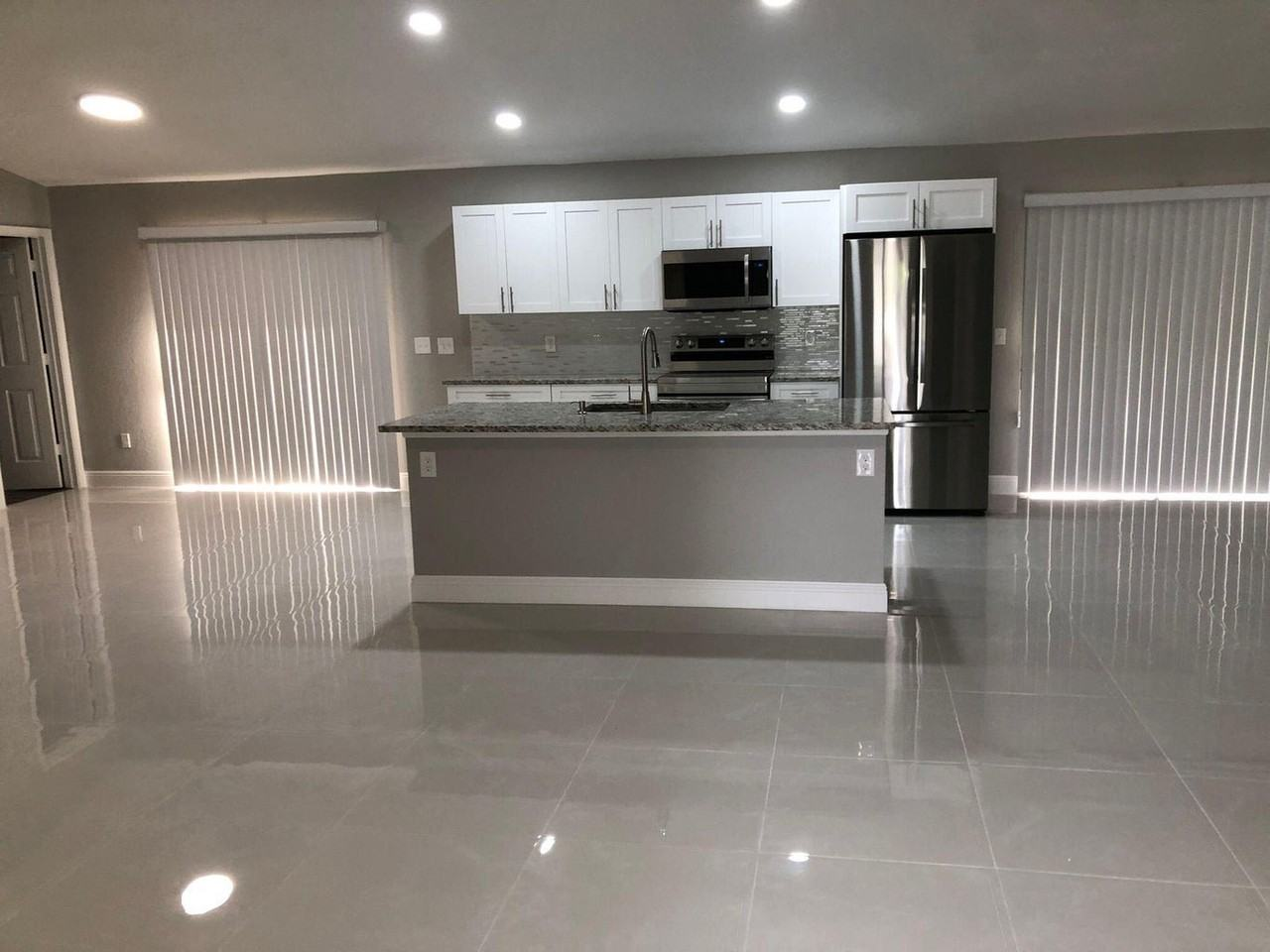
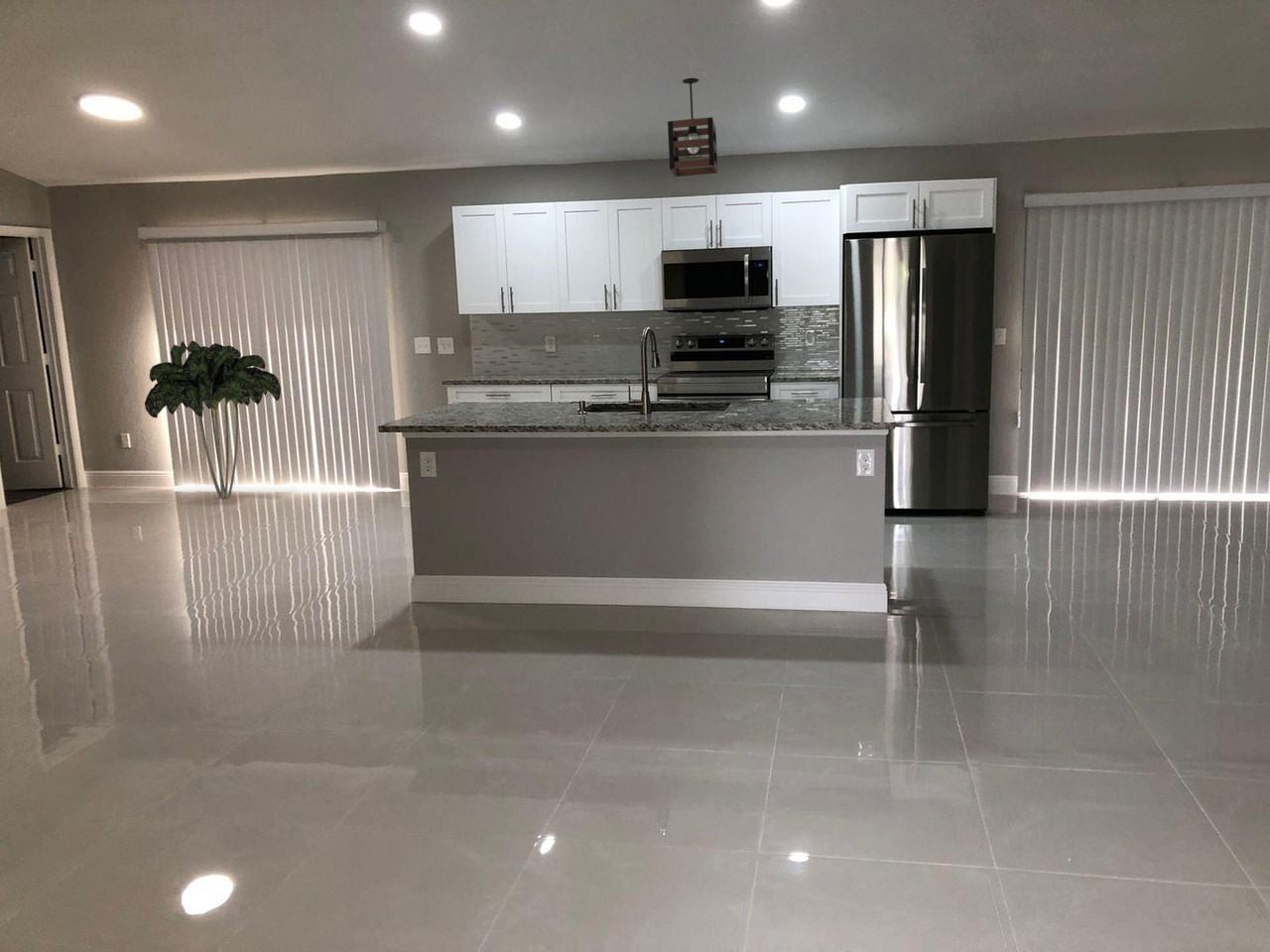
+ indoor plant (215, 419)
+ pendant light (692, 126)
